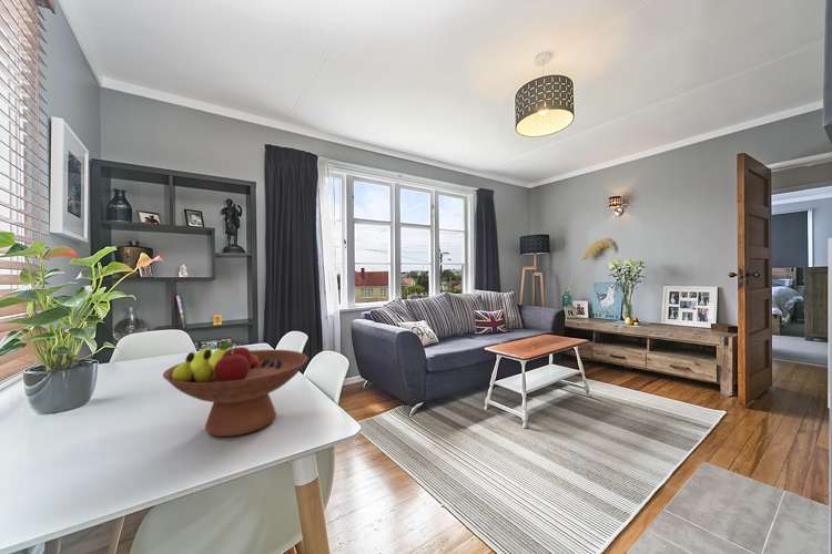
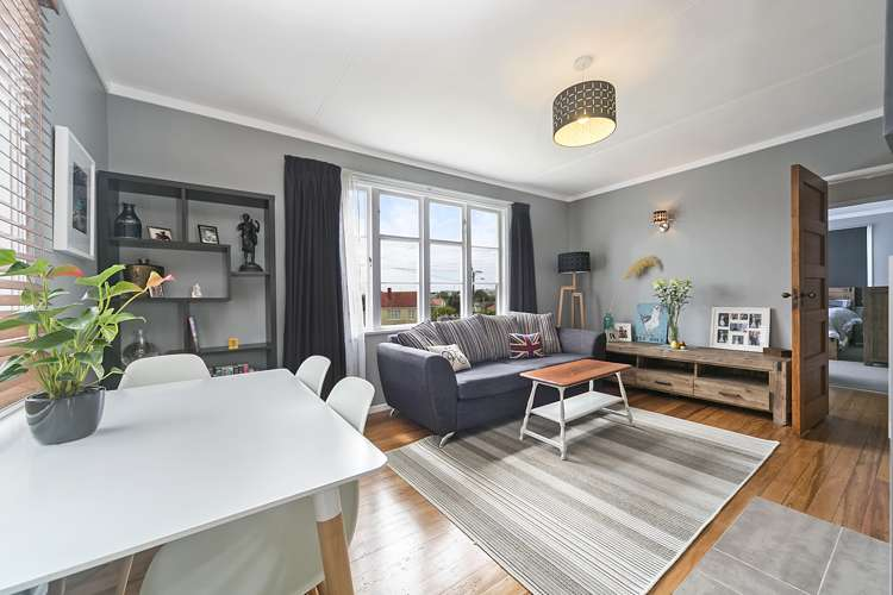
- fruit bowl (242, 381)
